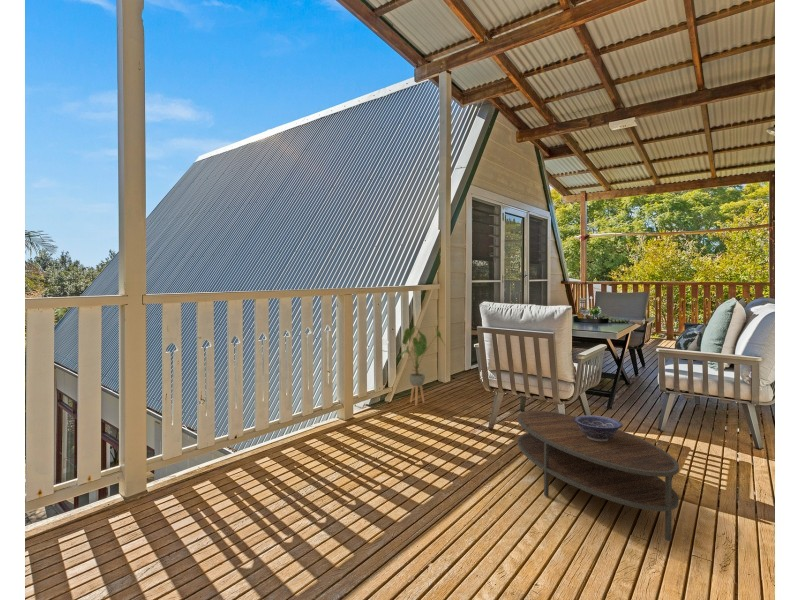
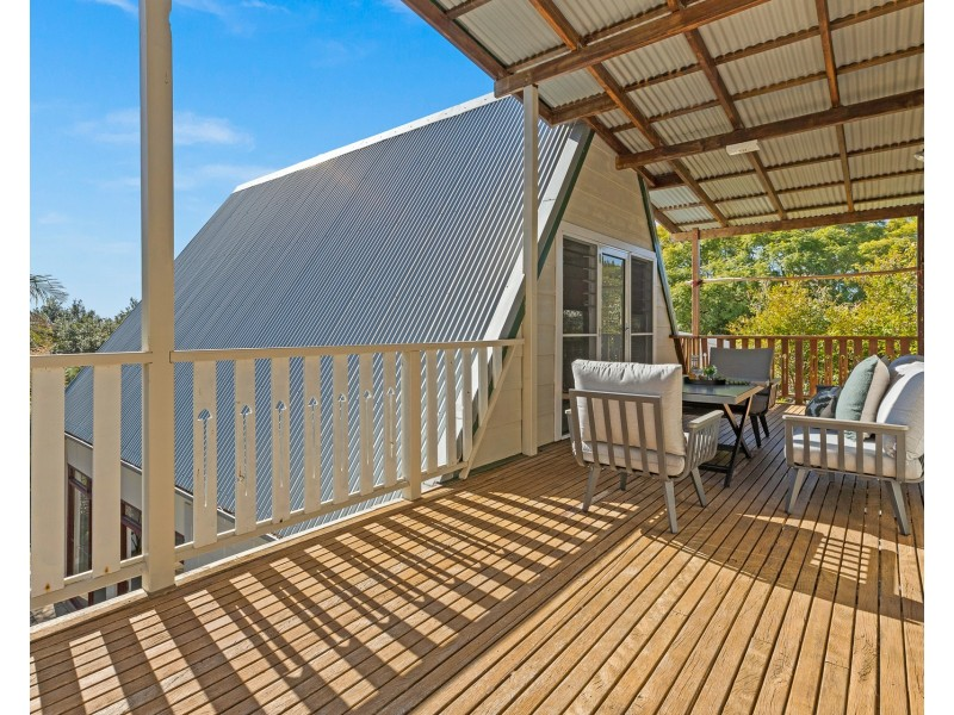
- coffee table (584, 462)
- house plant (417, 364)
- decorative bowl (597, 429)
